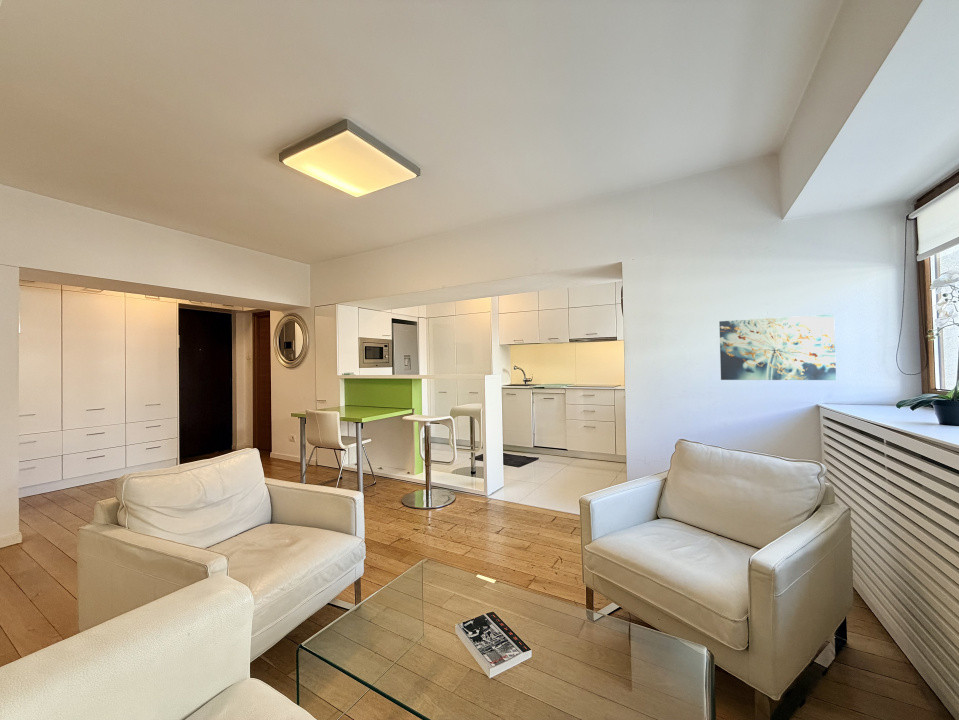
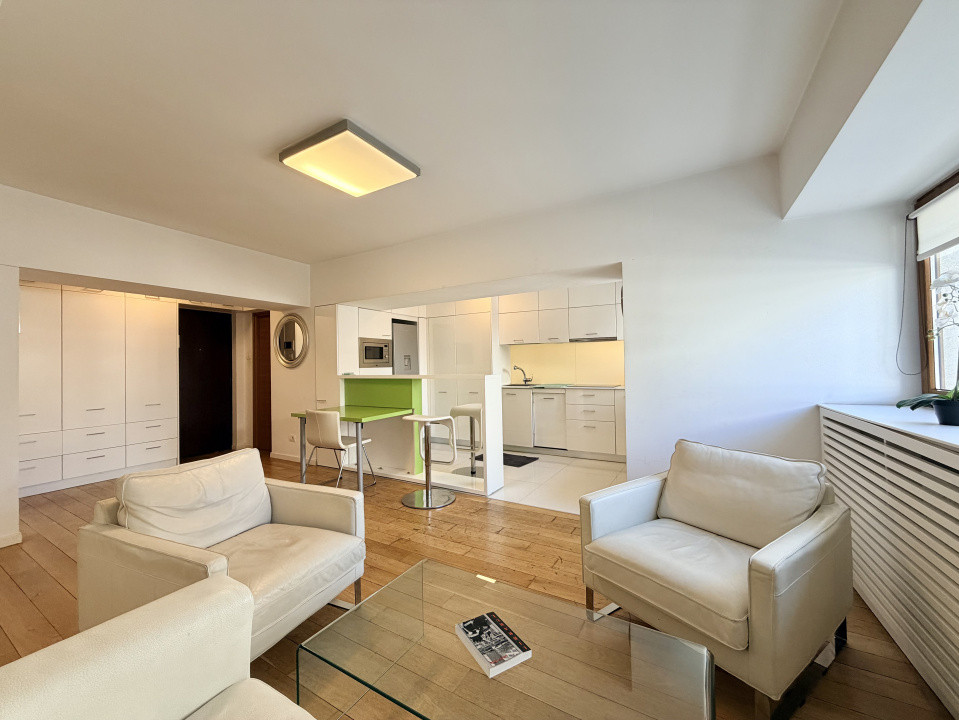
- wall art (773, 349)
